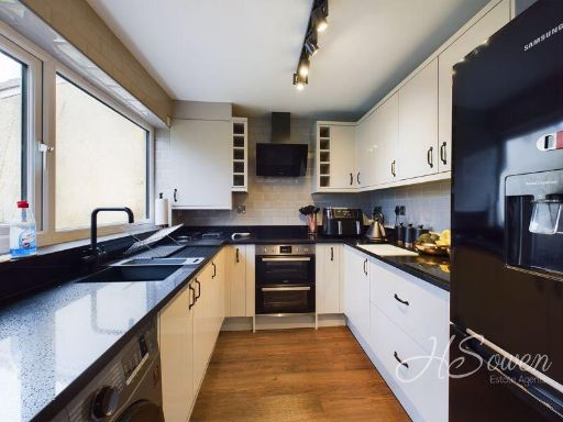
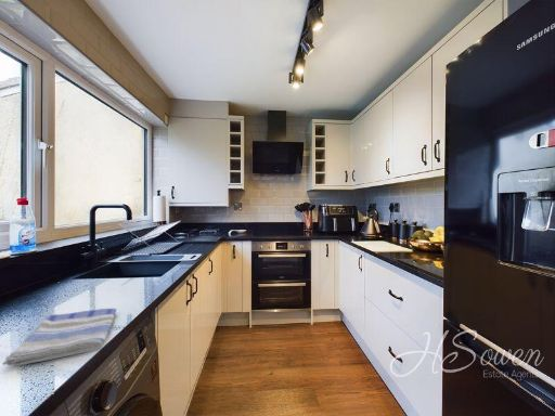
+ dish towel (72, 329)
